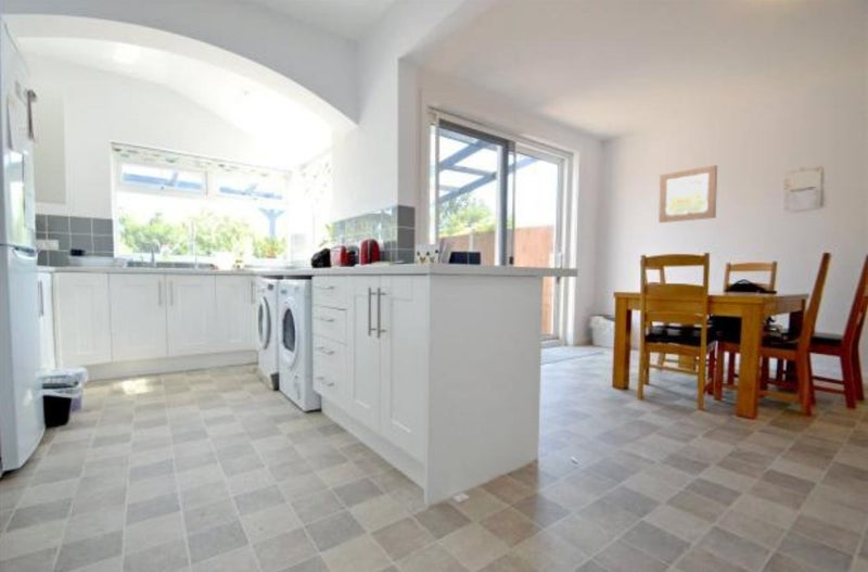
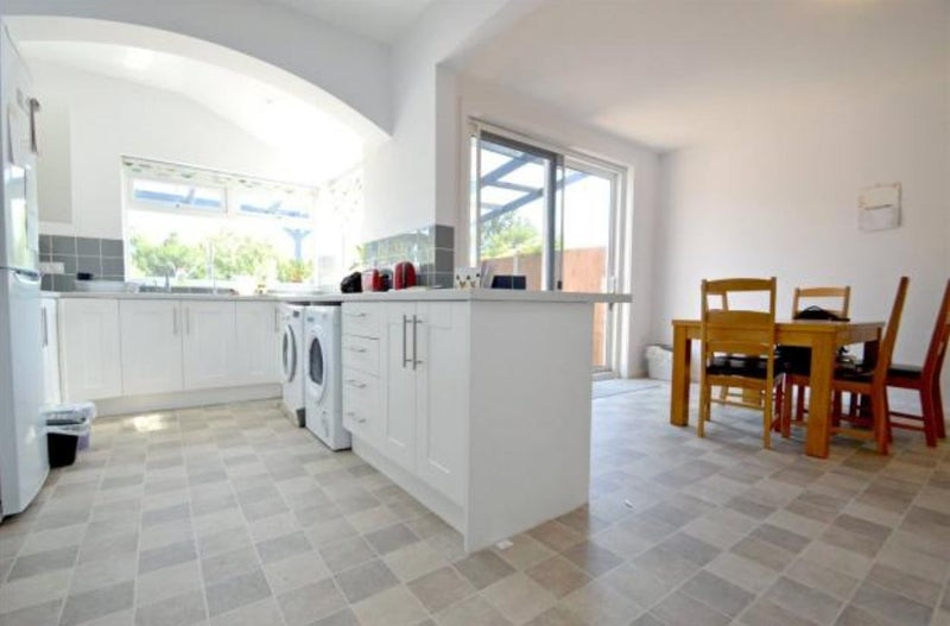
- wall art (686, 195)
